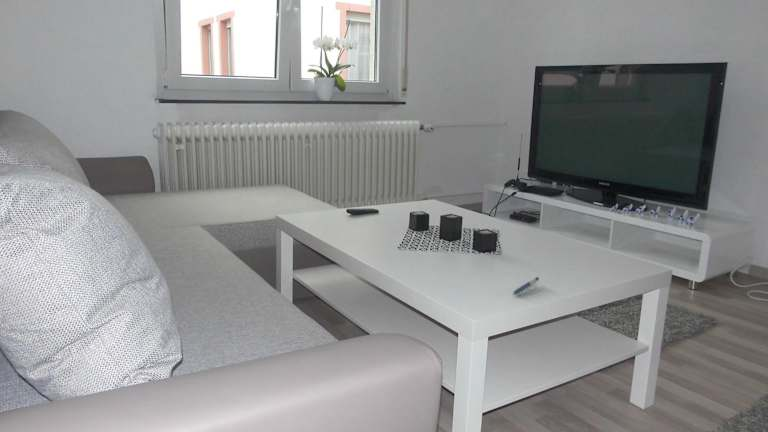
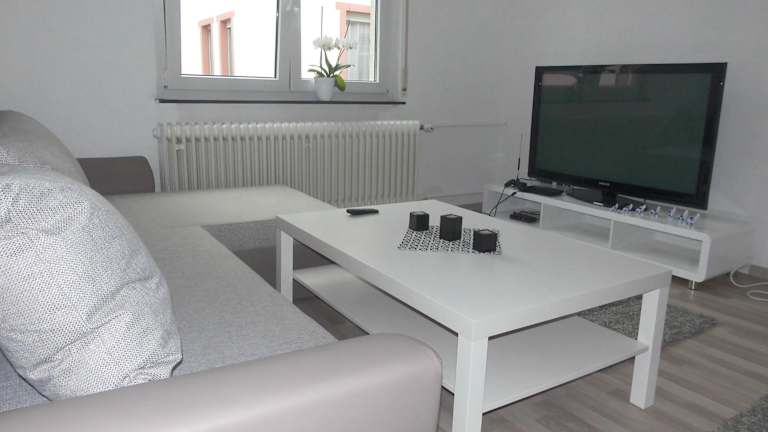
- pen (525, 285)
